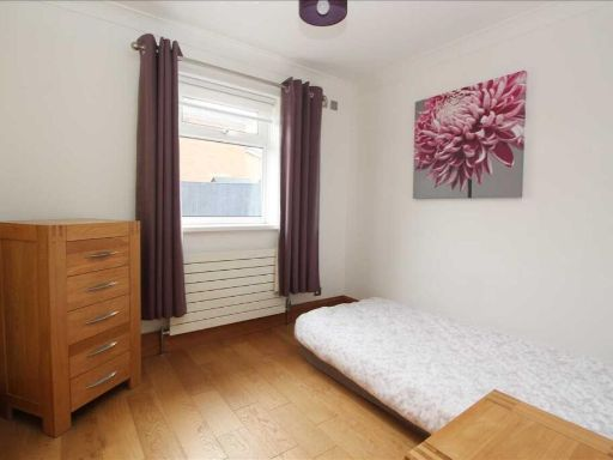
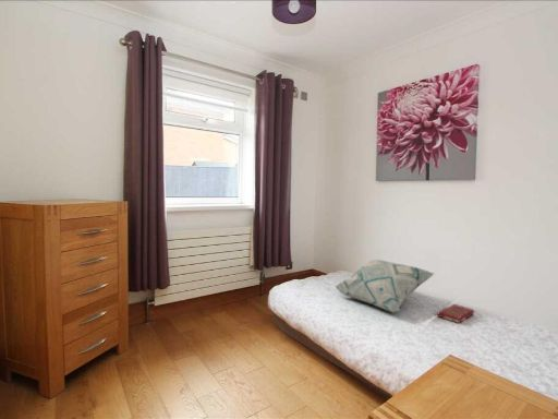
+ decorative pillow (383, 283)
+ book (456, 312)
